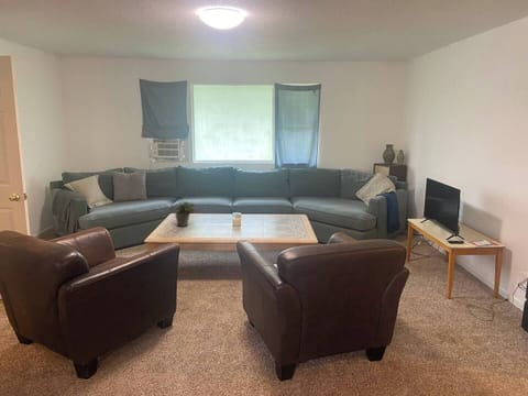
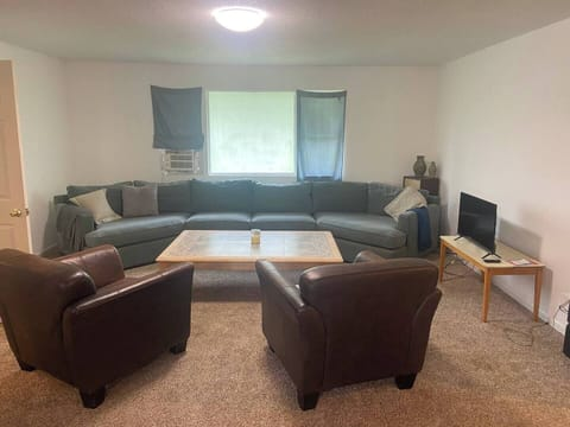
- potted plant (186, 212)
